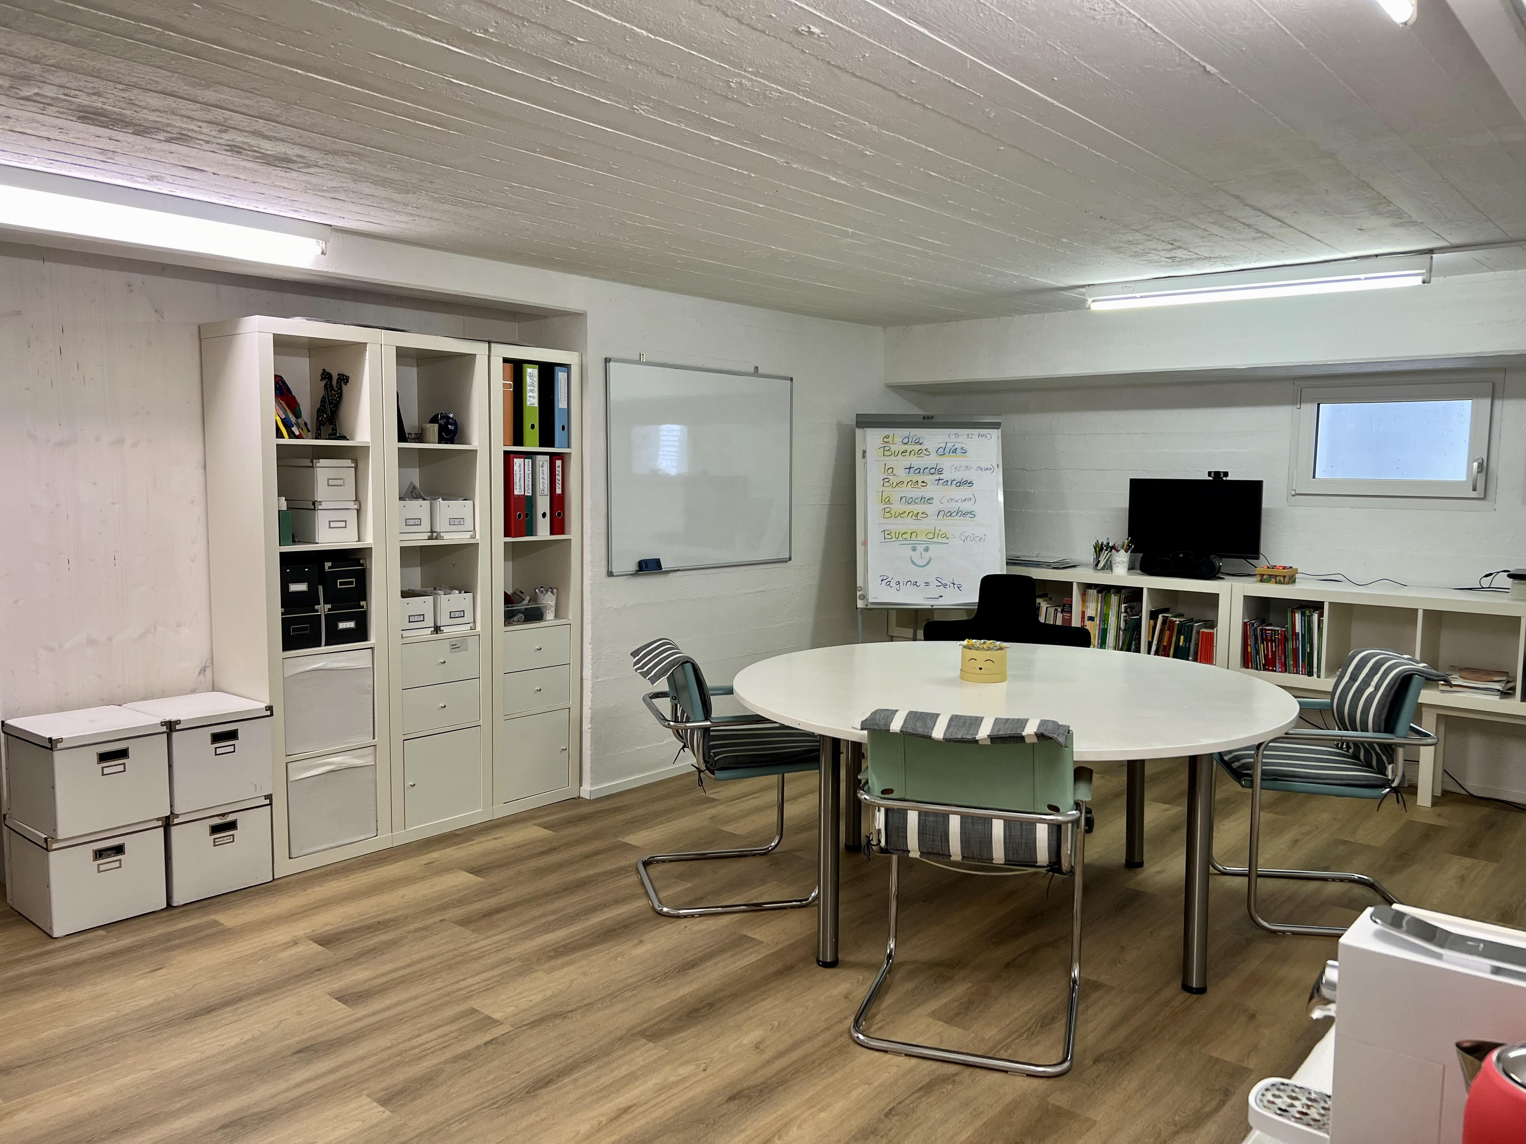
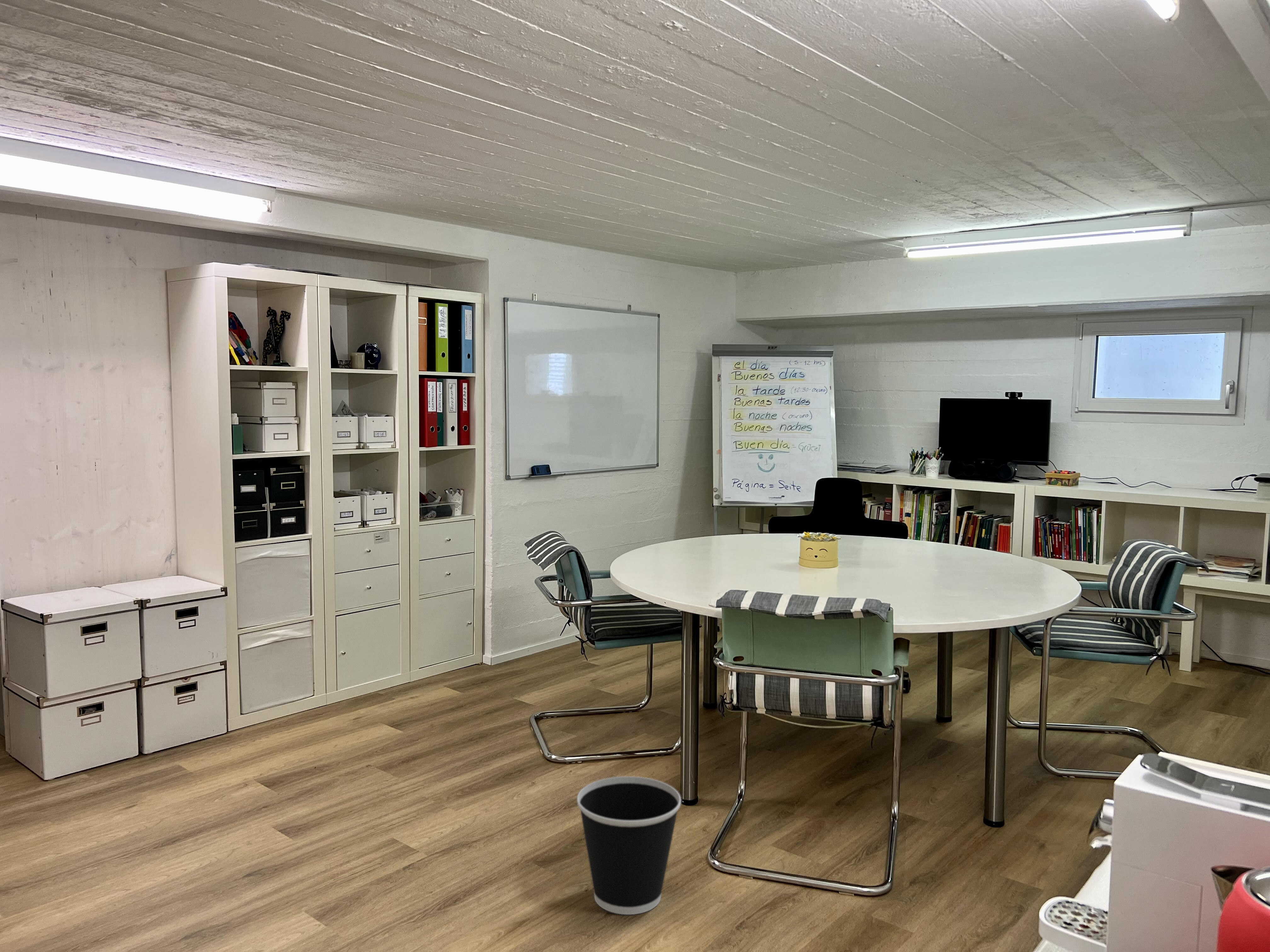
+ wastebasket (628, 847)
